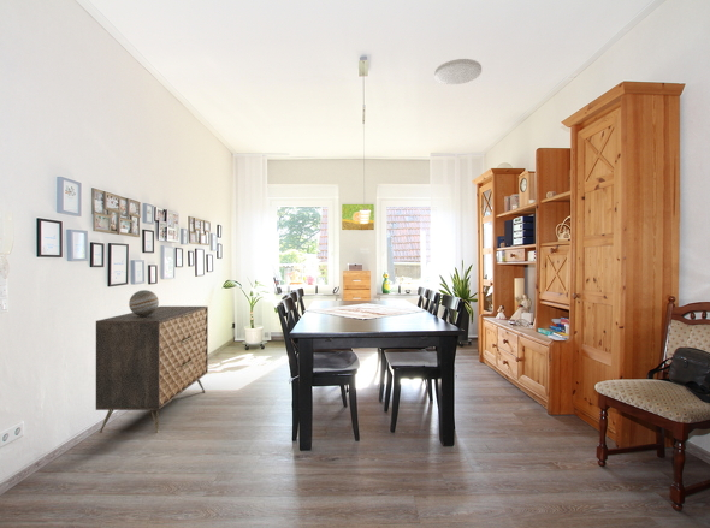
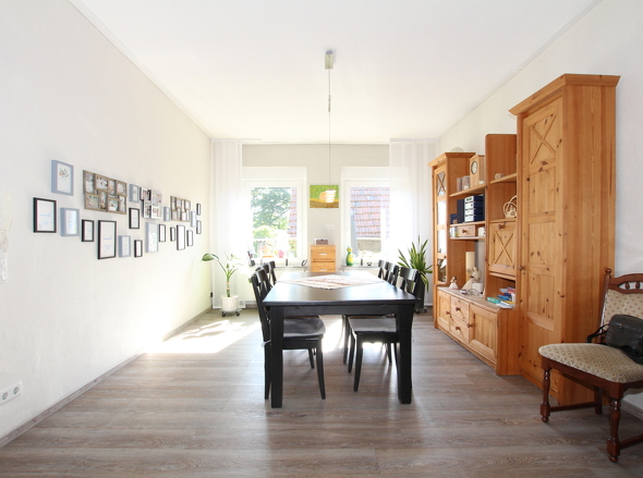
- ceiling light (457, 72)
- dresser (160, 361)
- decorative sphere (143, 302)
